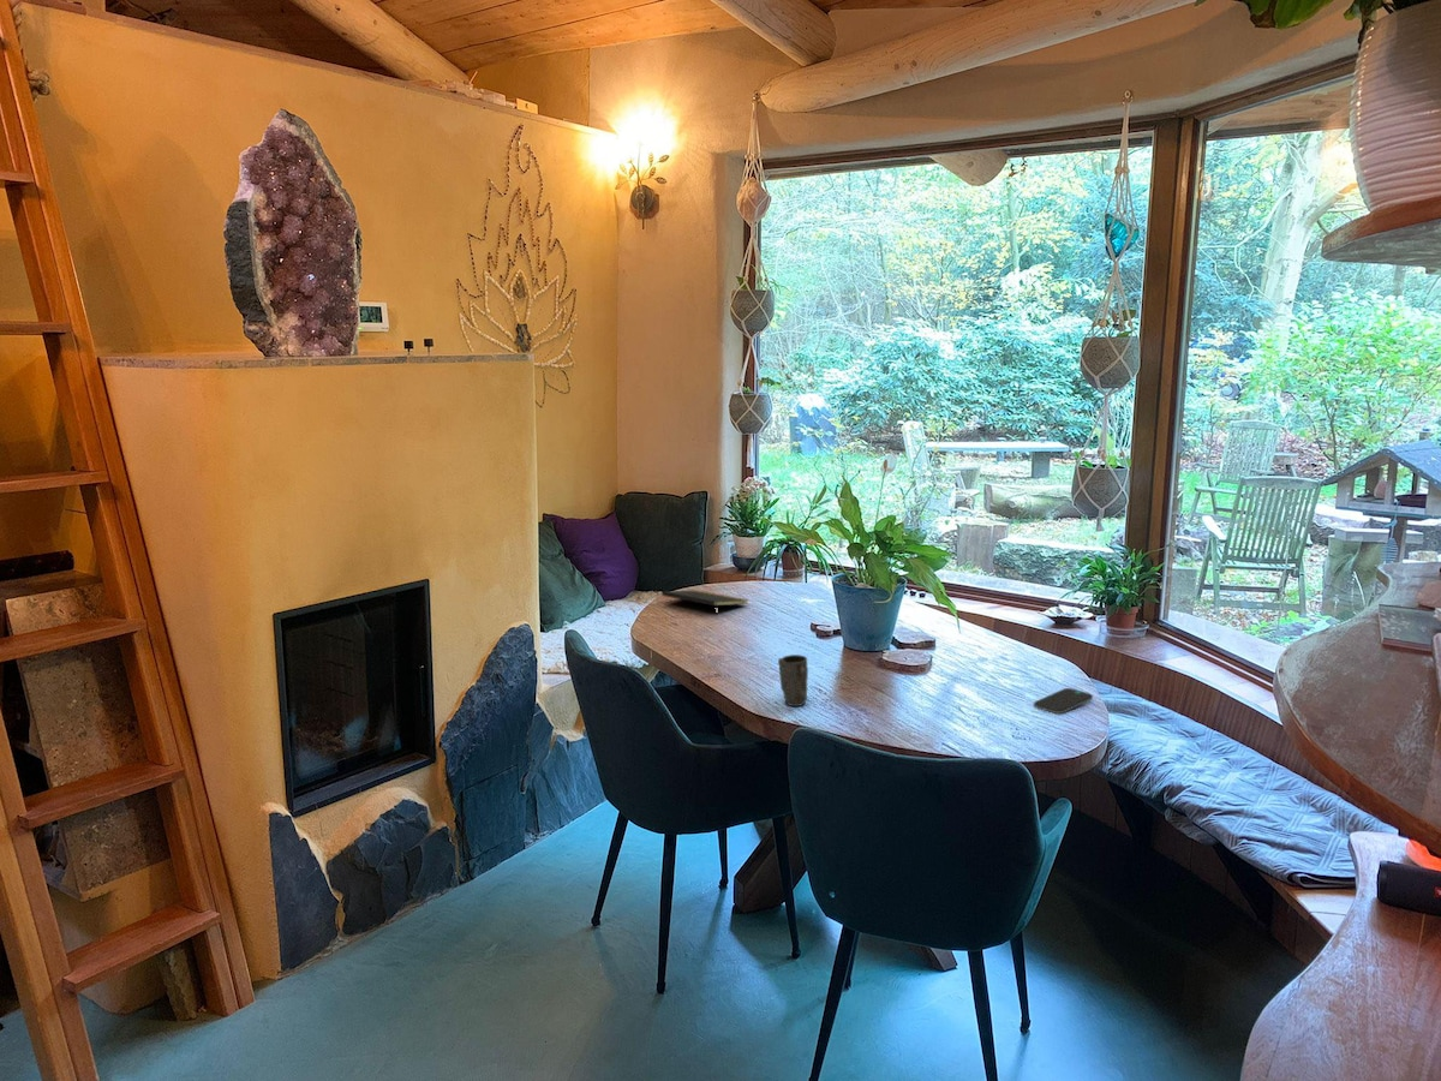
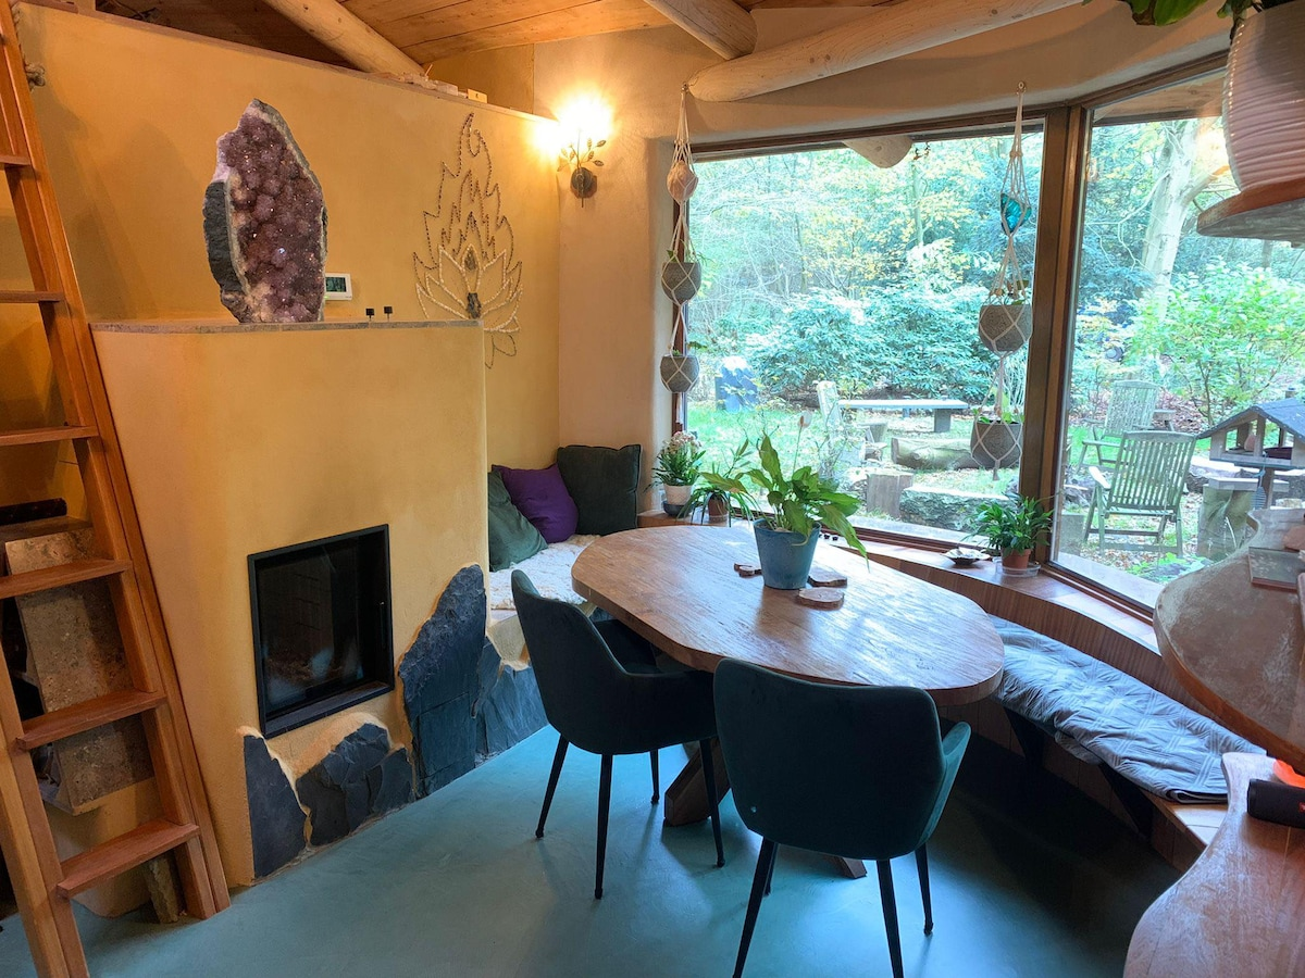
- notepad (705, 597)
- smartphone (1063, 700)
- mug (791, 679)
